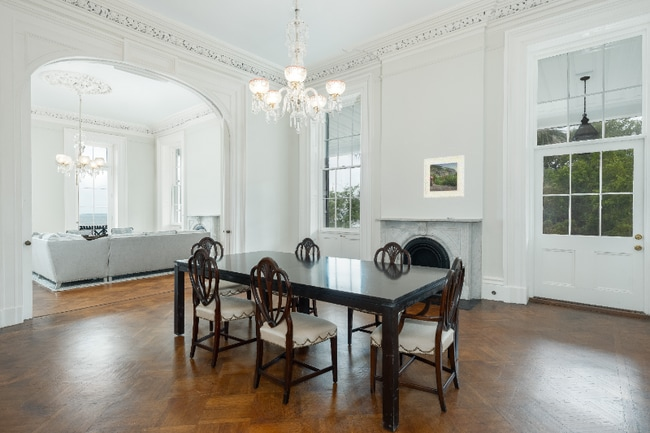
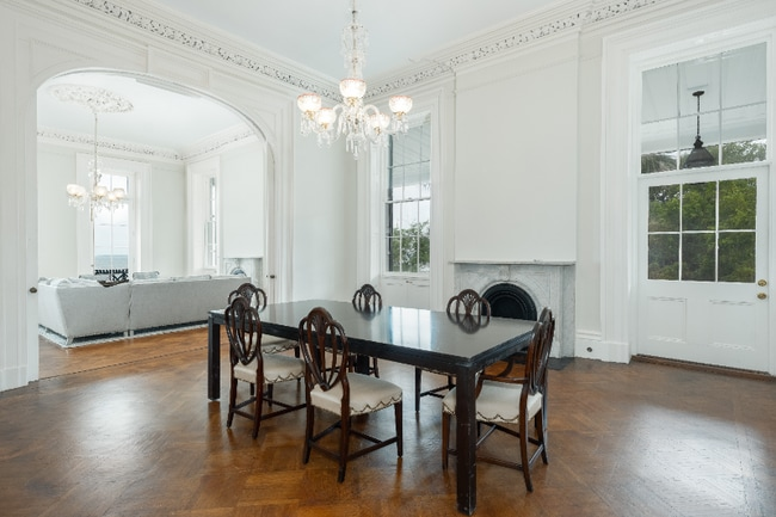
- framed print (443, 177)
